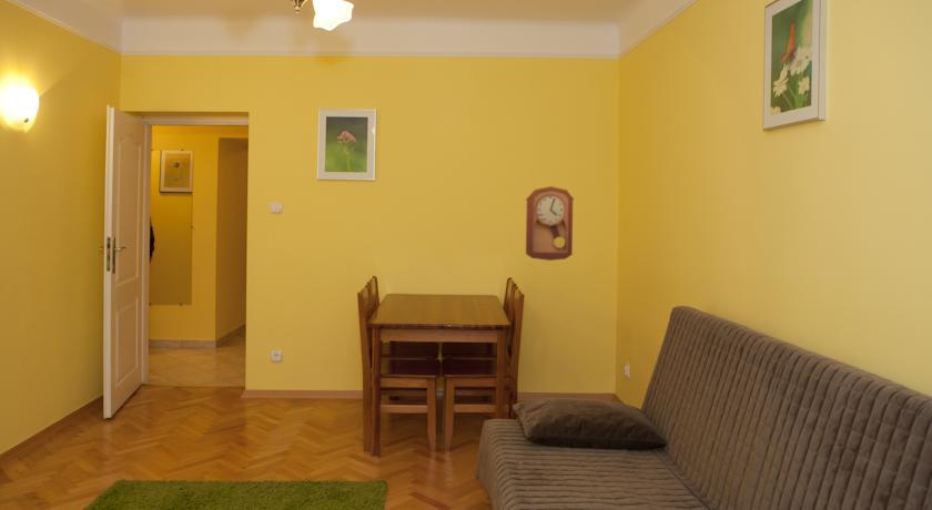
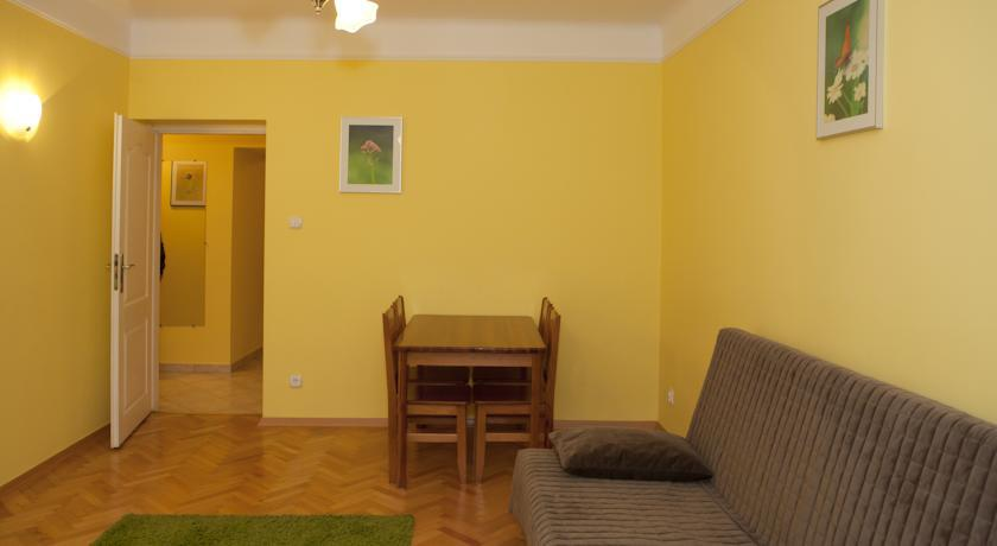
- pendulum clock (548, 223)
